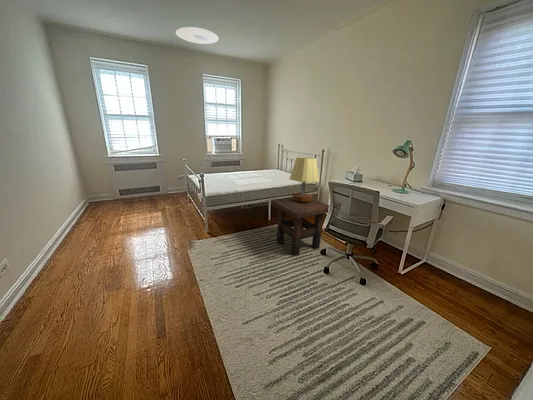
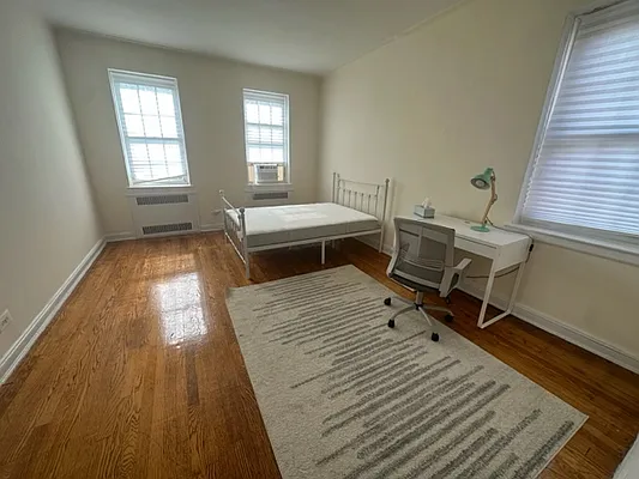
- side table (299, 224)
- table lamp (304, 180)
- ceiling light (197, 33)
